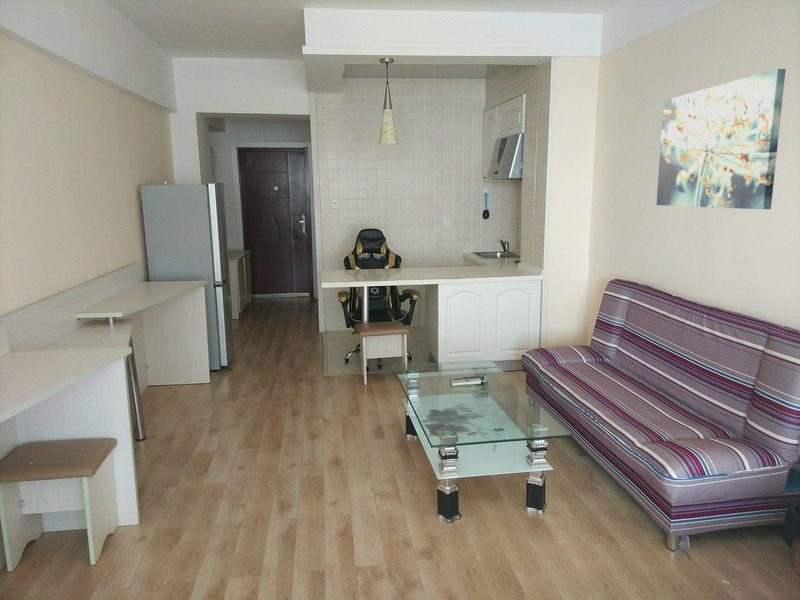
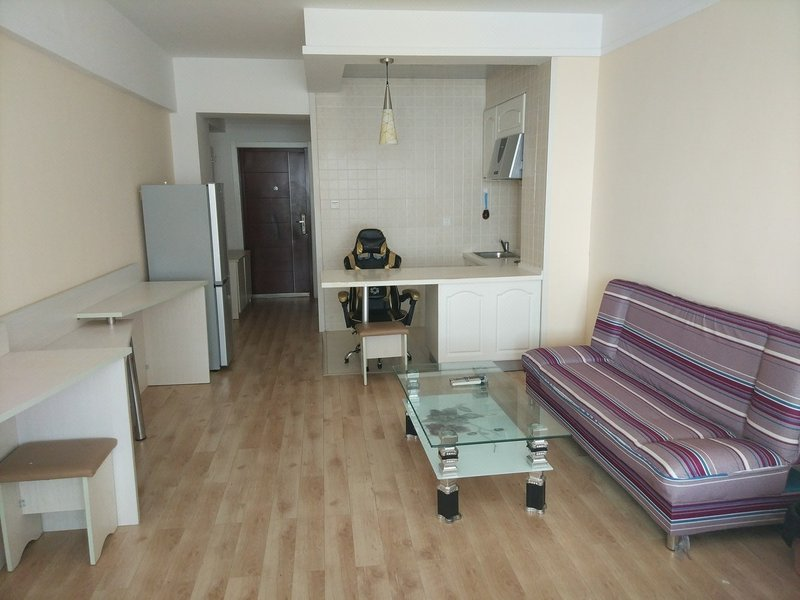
- wall art (710, 148)
